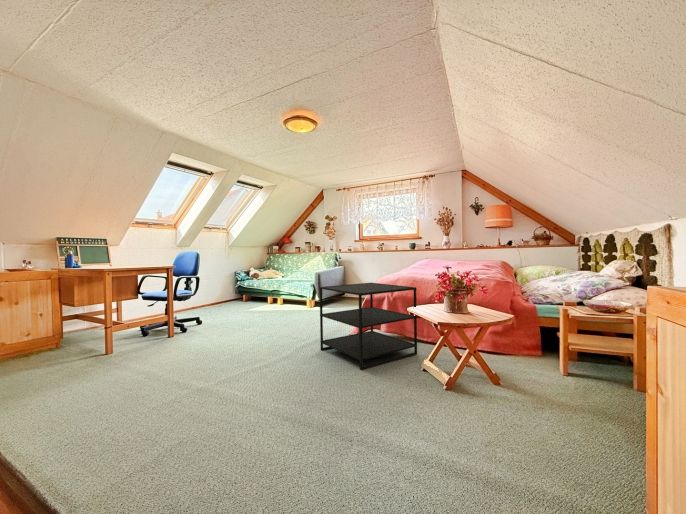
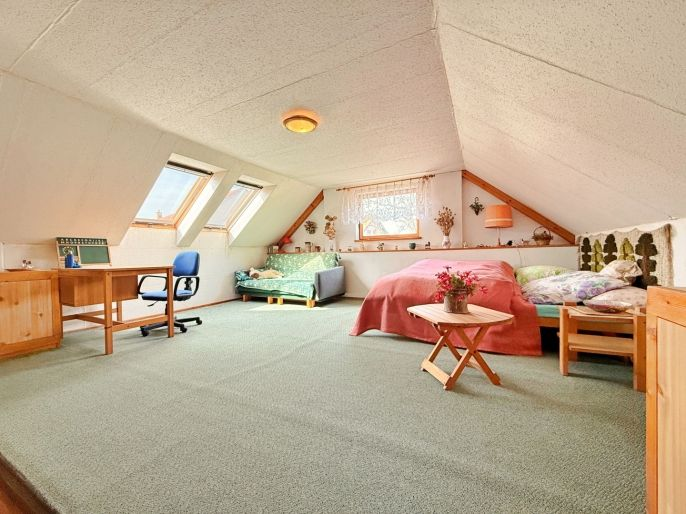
- side table (366, 319)
